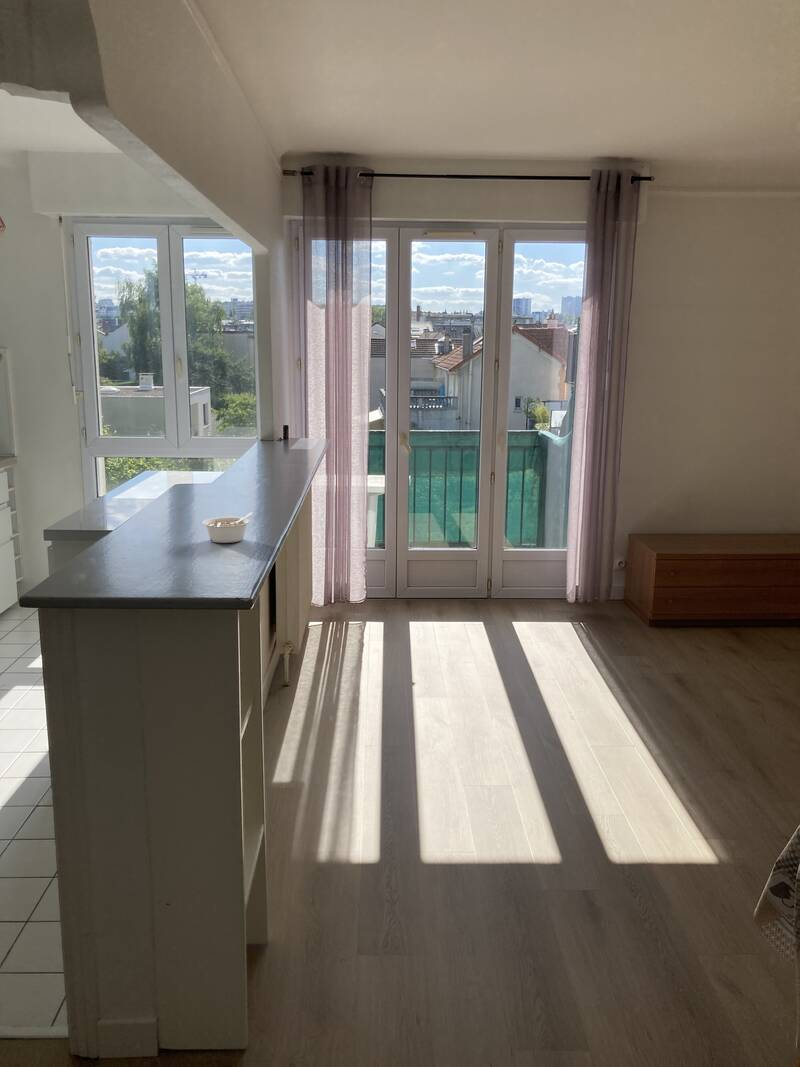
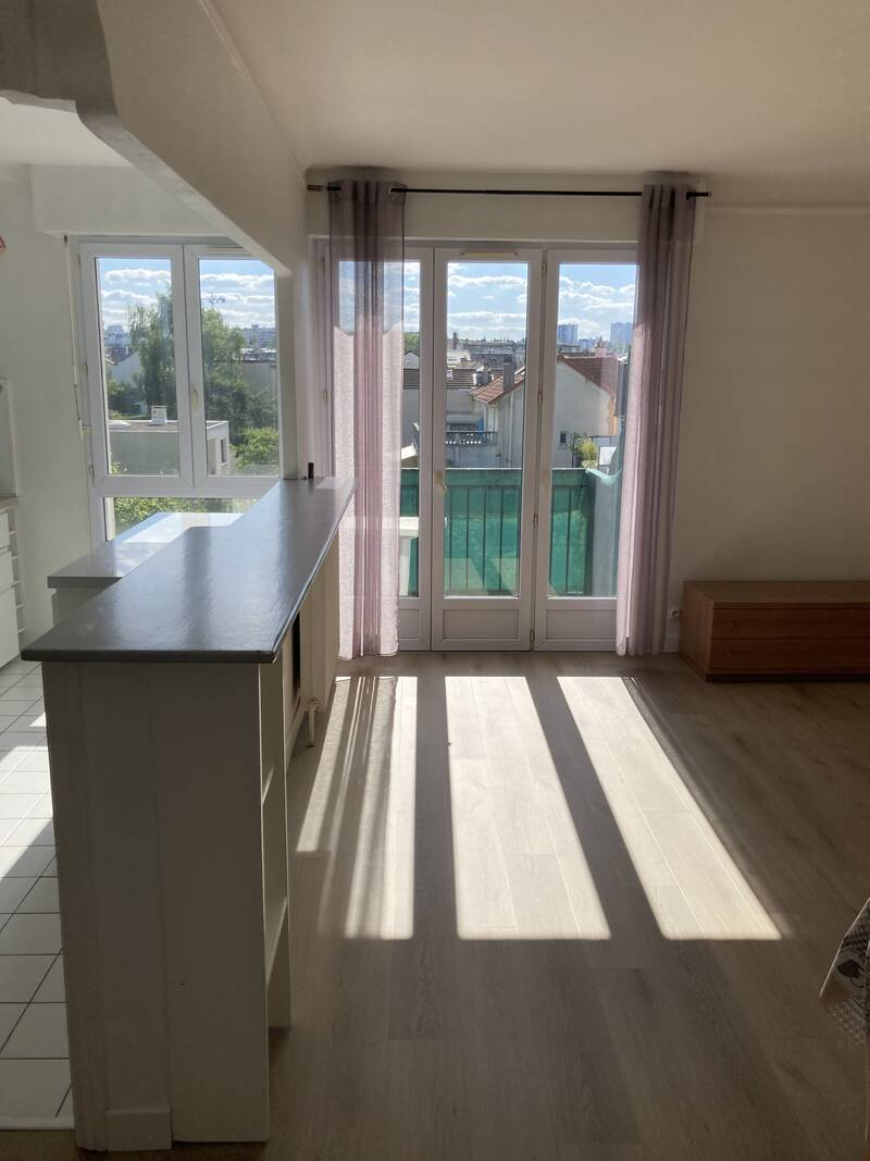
- legume (227, 528)
